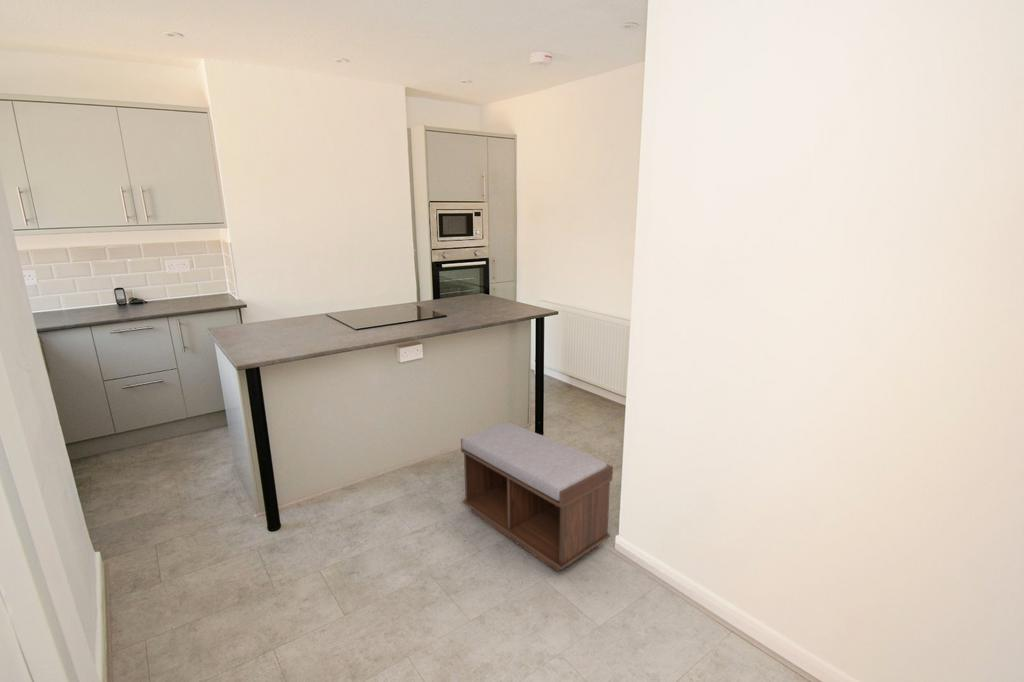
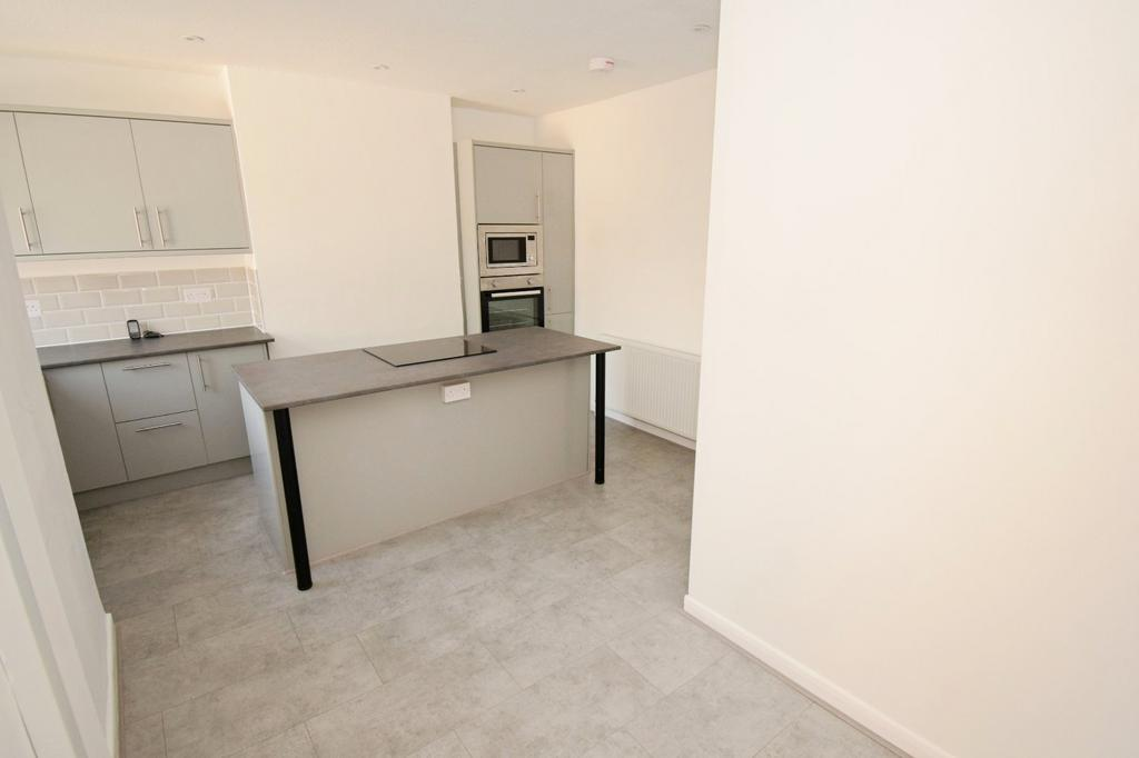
- bench (531, 488)
